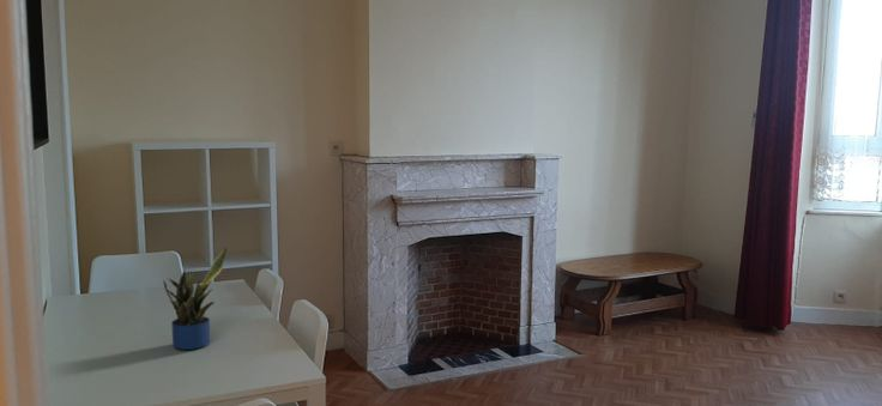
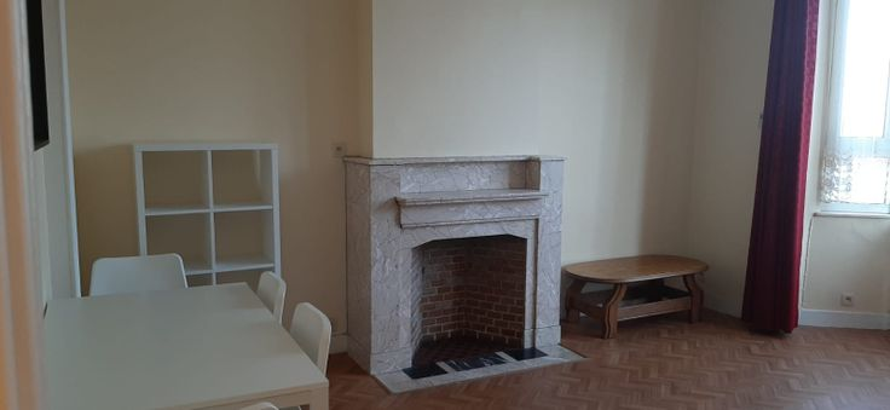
- potted plant (195, 296)
